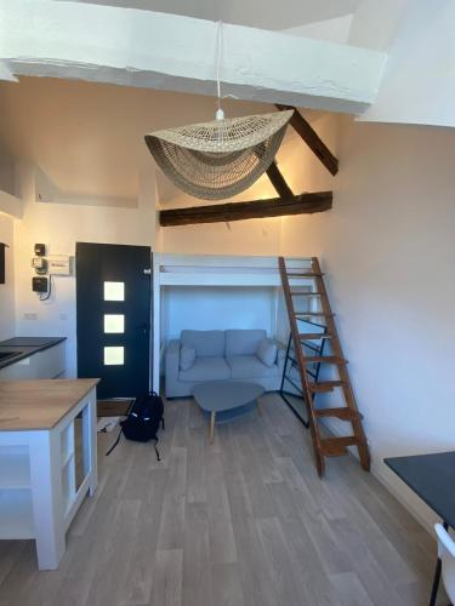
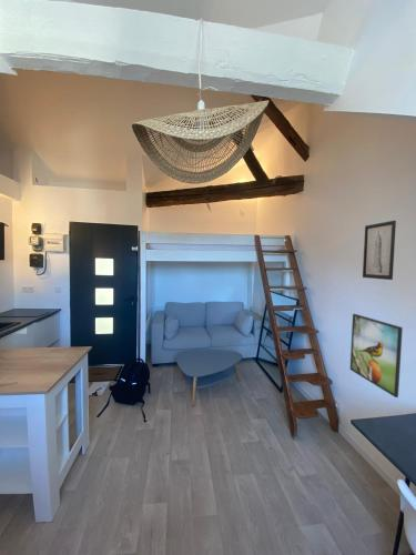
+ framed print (373, 351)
+ wall art (377, 251)
